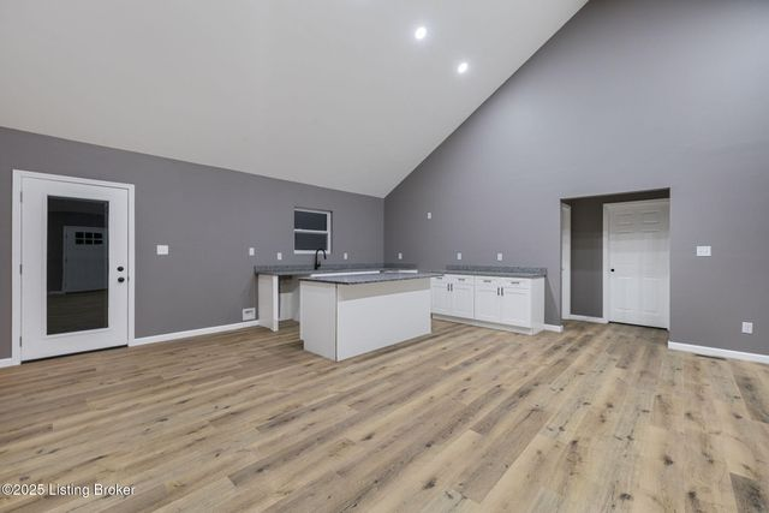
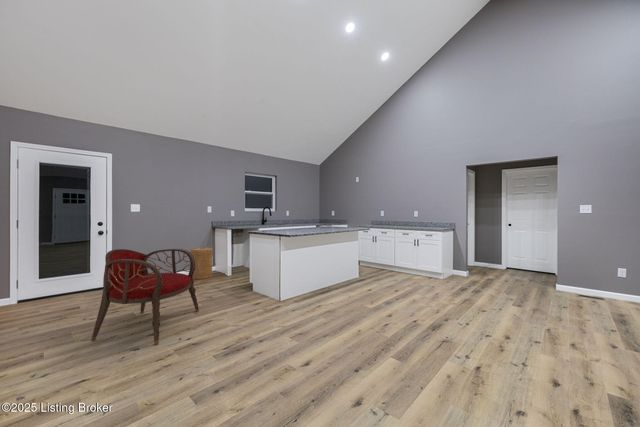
+ armchair (149, 287)
+ basket (201, 262)
